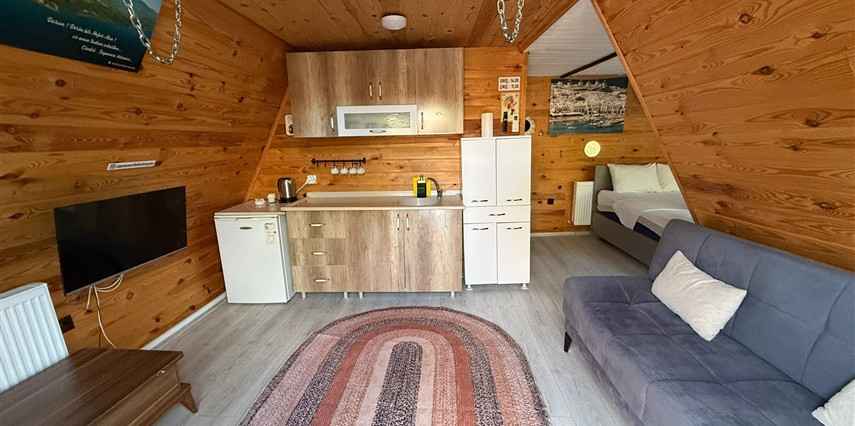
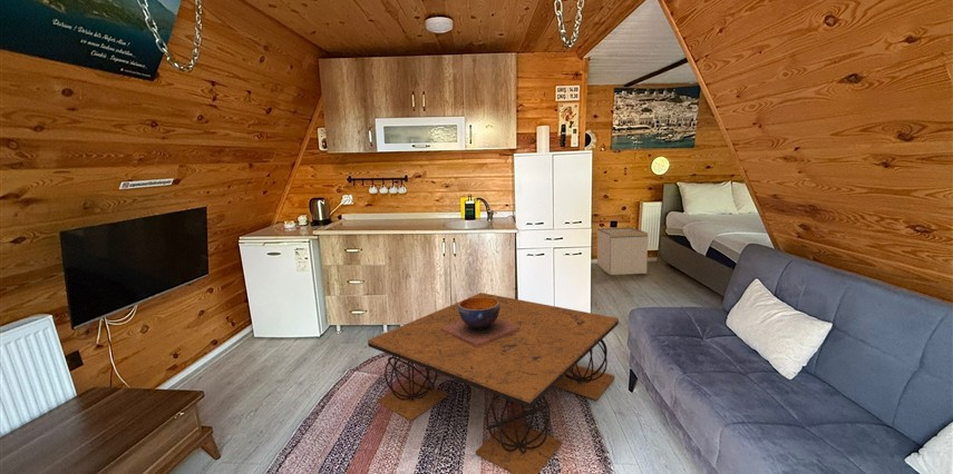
+ decorative bowl (478, 316)
+ coffee table (498, 359)
+ storage bin (621, 249)
